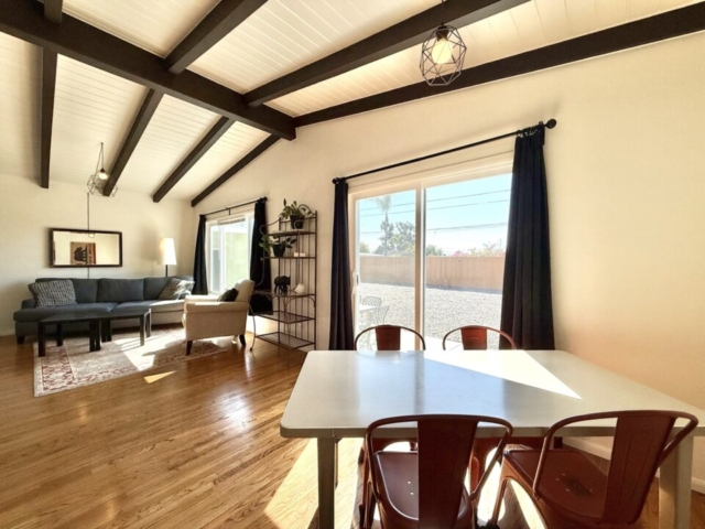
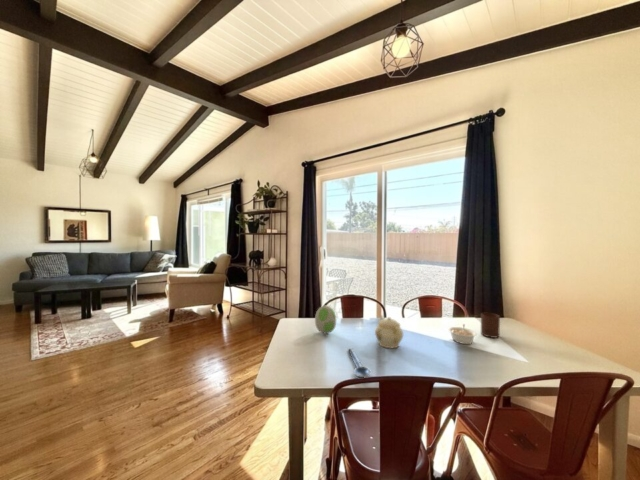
+ legume (461, 334)
+ spoon (358, 361)
+ cup (490, 324)
+ teapot (389, 331)
+ decorative egg (325, 319)
